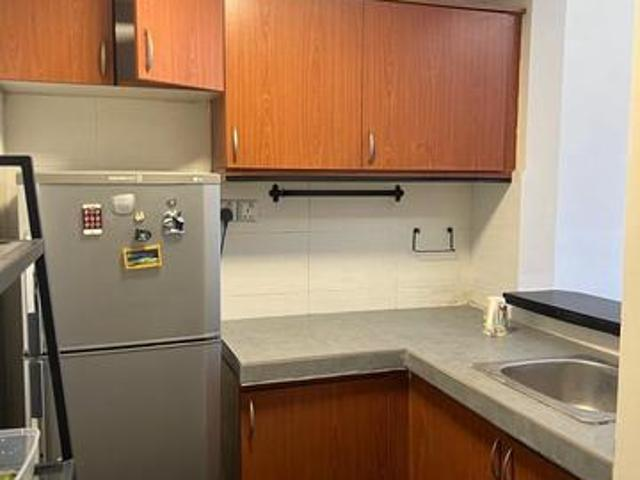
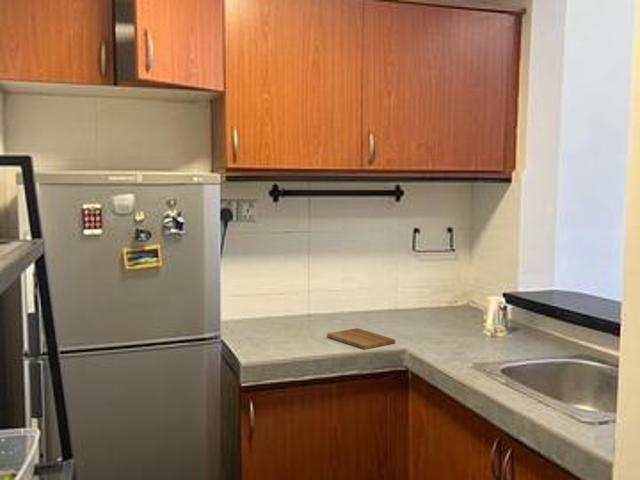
+ cutting board (360, 338)
